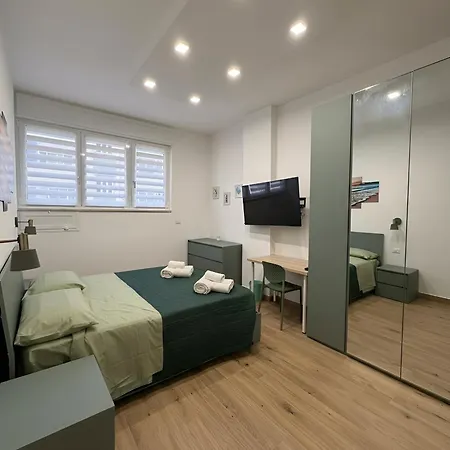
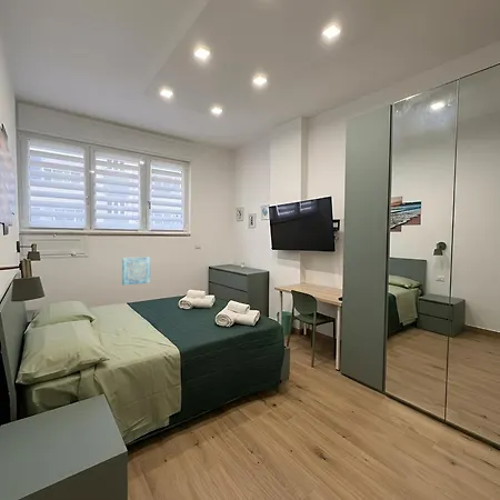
+ wall art (137, 270)
